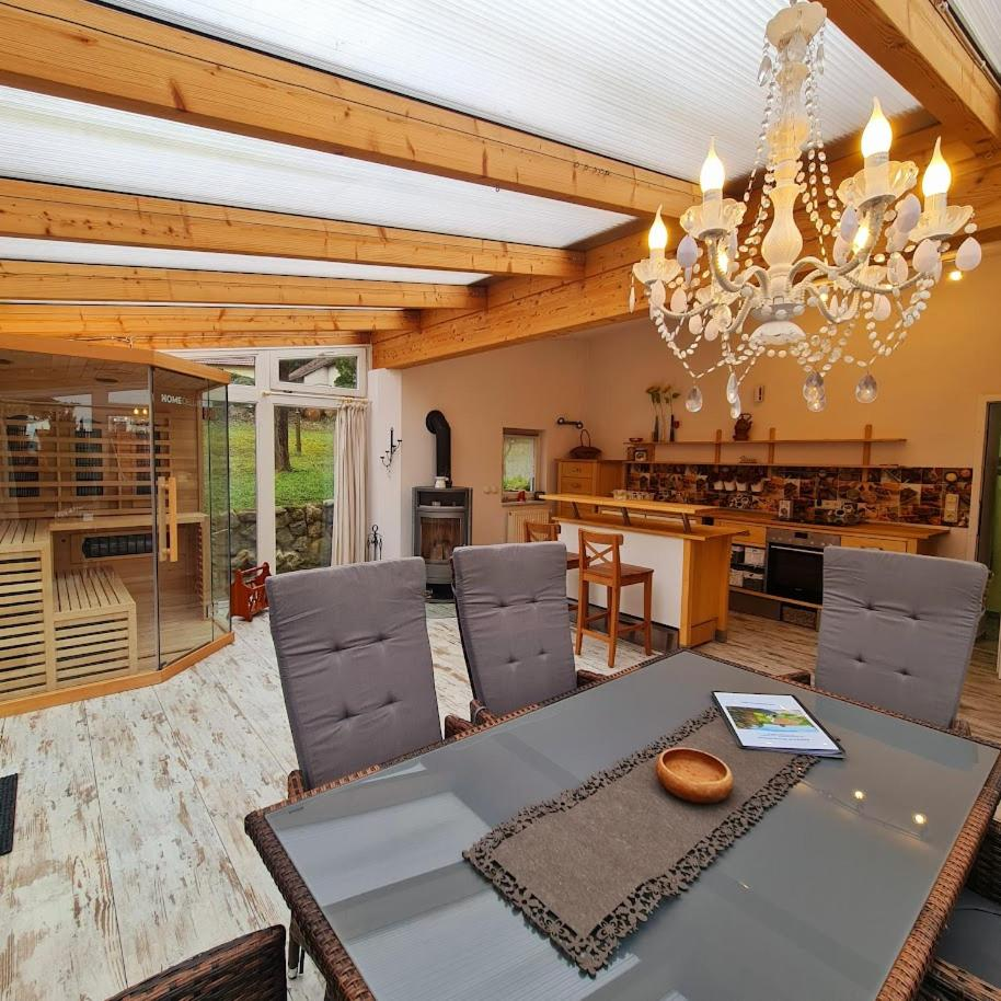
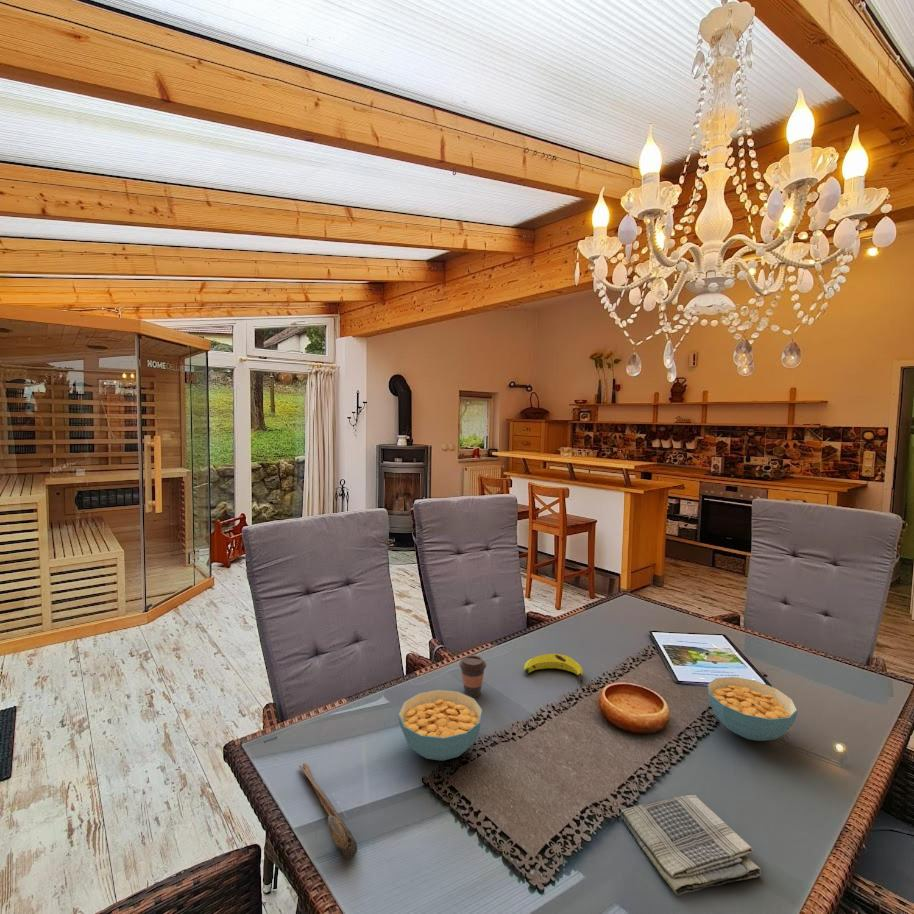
+ banana (553, 667)
+ dish towel (686, 837)
+ cereal bowl (749, 714)
+ spoon (323, 792)
+ cereal bowl (440, 731)
+ coffee cup (472, 676)
